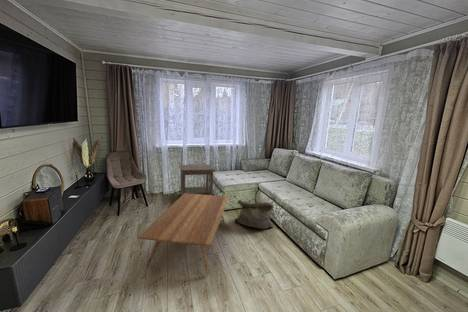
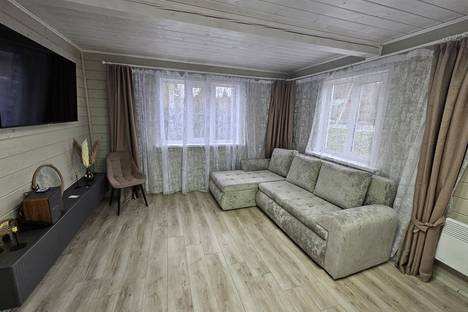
- coffee table (193, 225)
- bag (254, 212)
- side table (196, 187)
